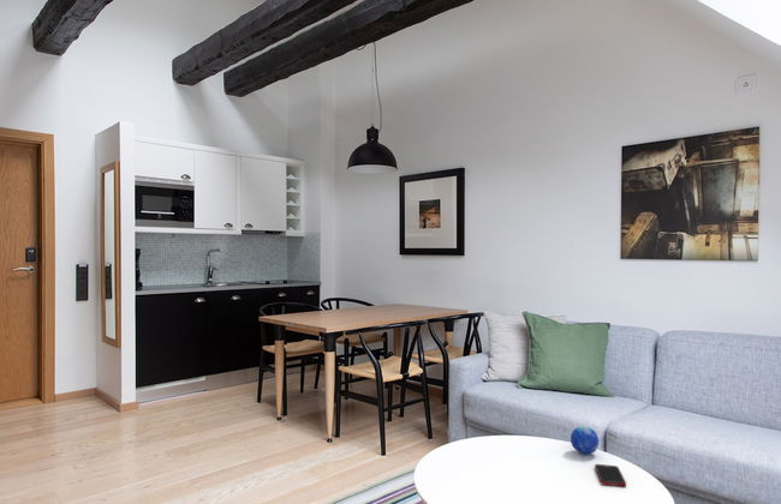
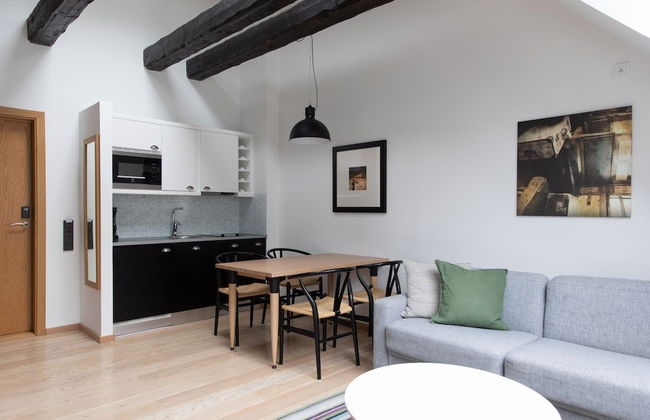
- decorative orb (584, 439)
- cell phone (609, 474)
